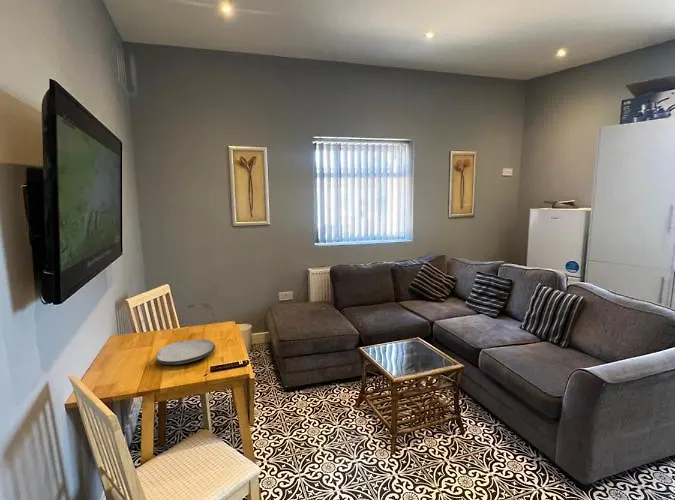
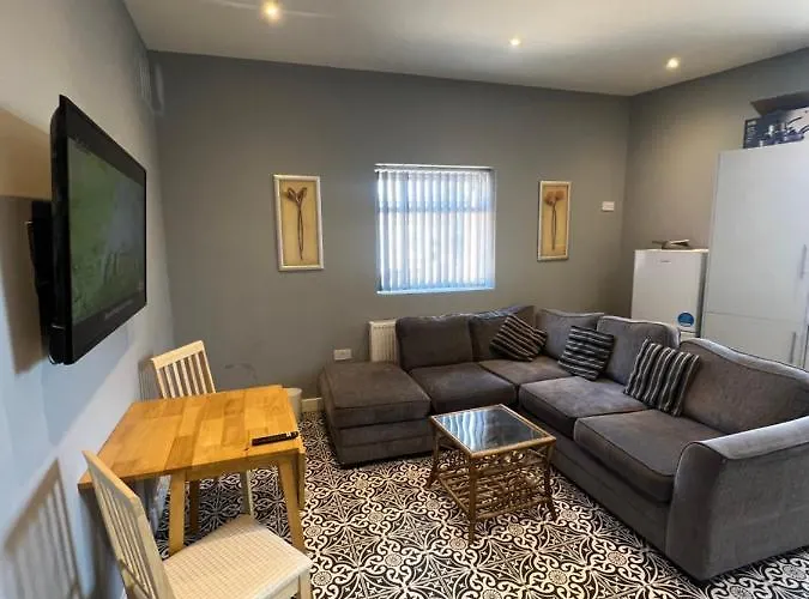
- plate (186, 351)
